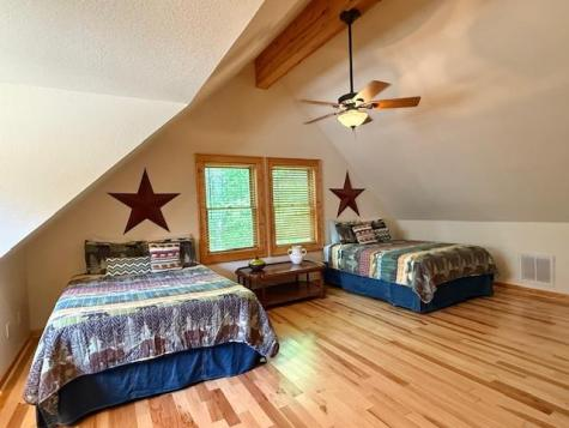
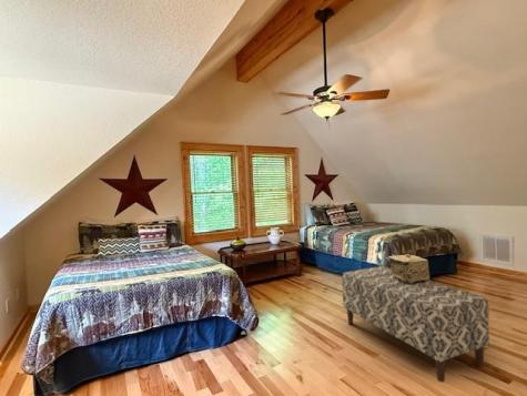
+ bench (404, 312)
+ decorative box (408, 266)
